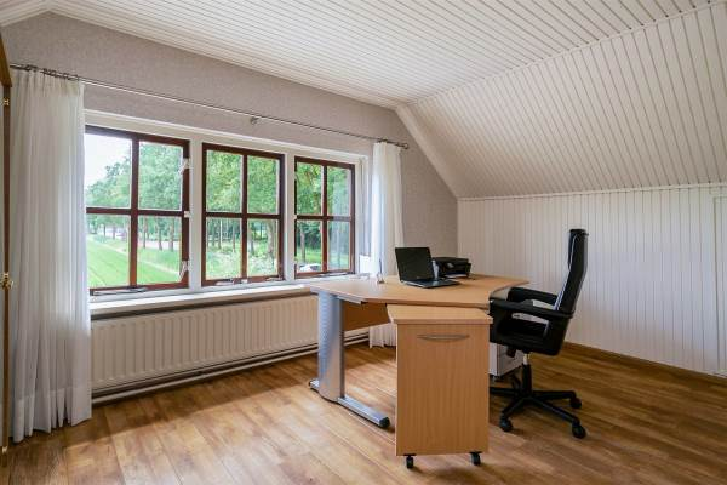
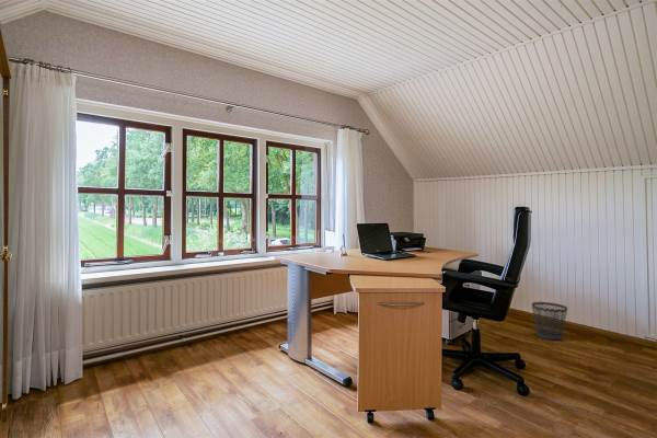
+ wastebasket (549, 321)
